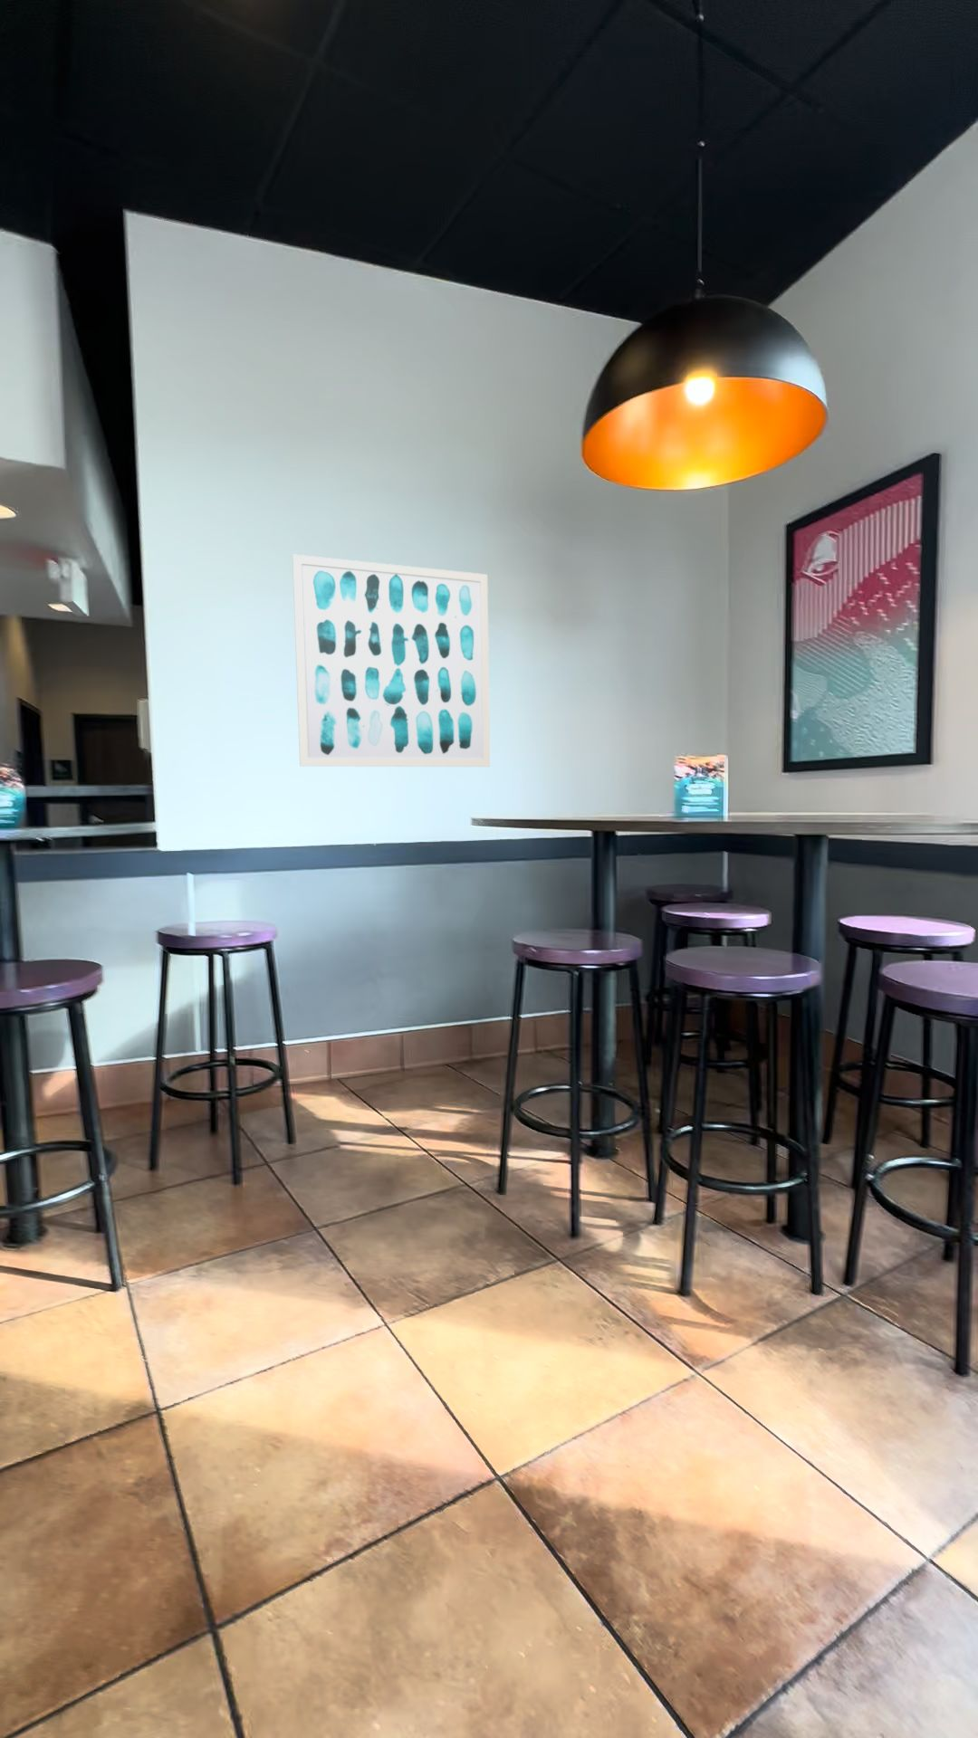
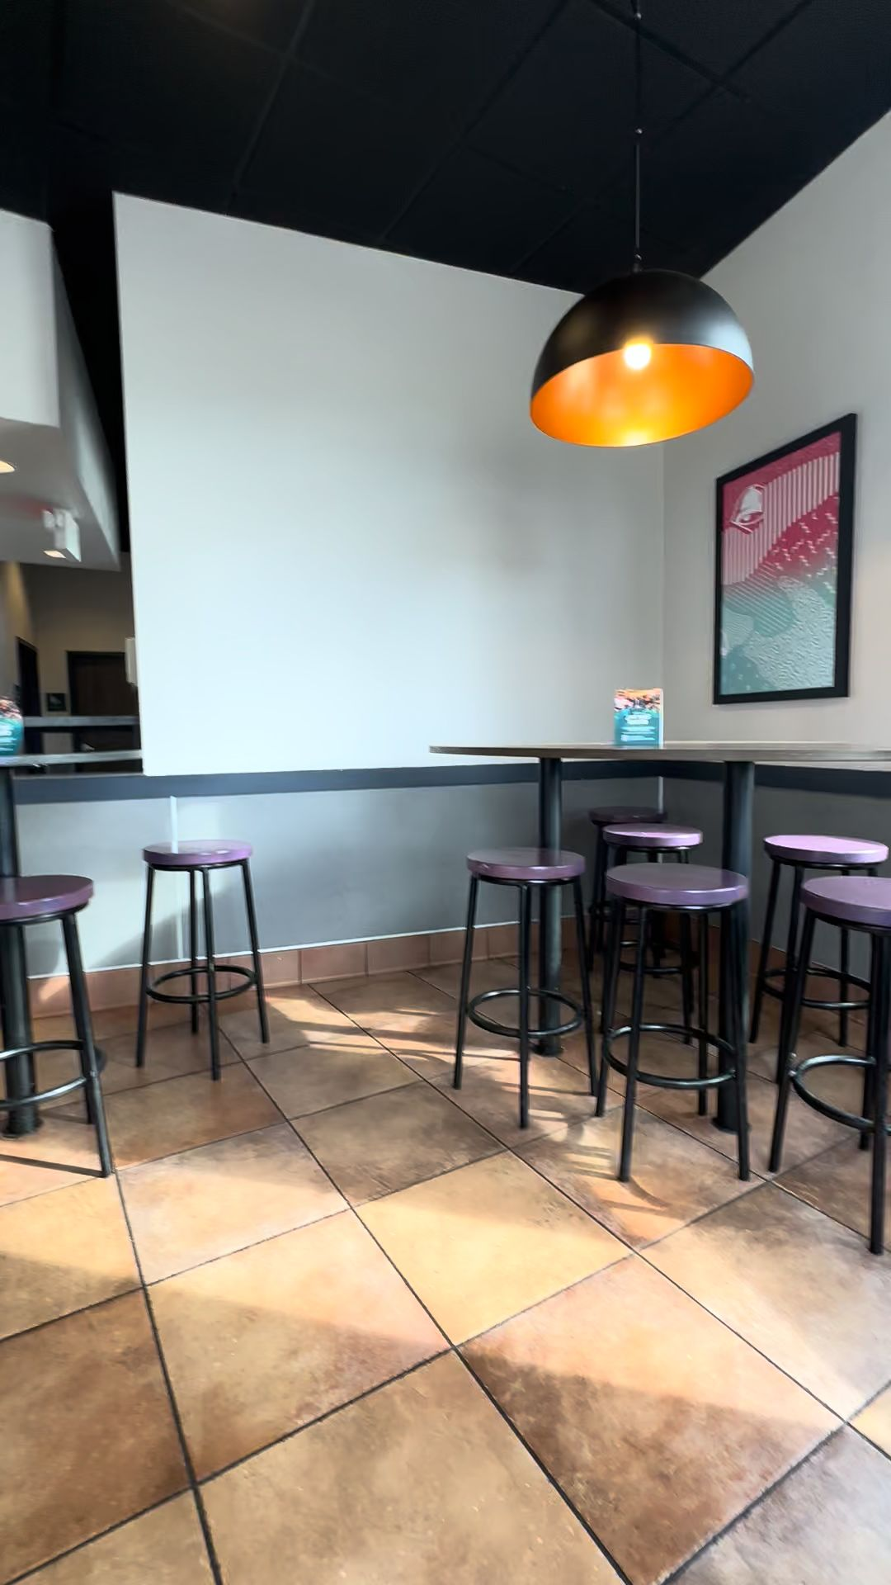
- wall art (396, 666)
